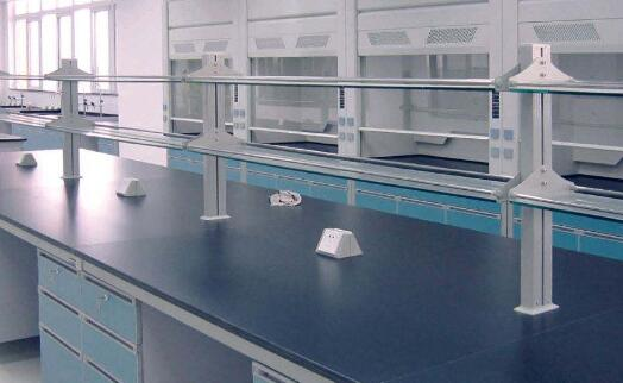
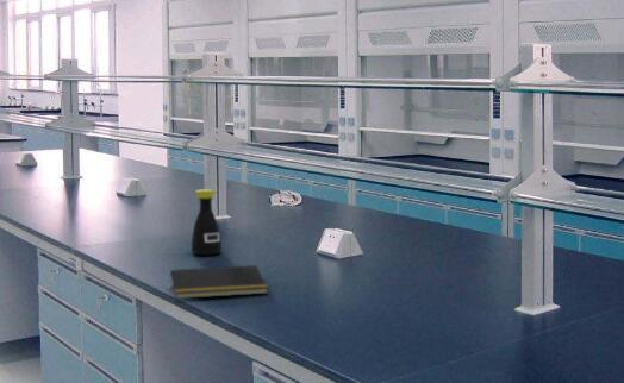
+ bottle (206, 221)
+ notepad (218, 281)
